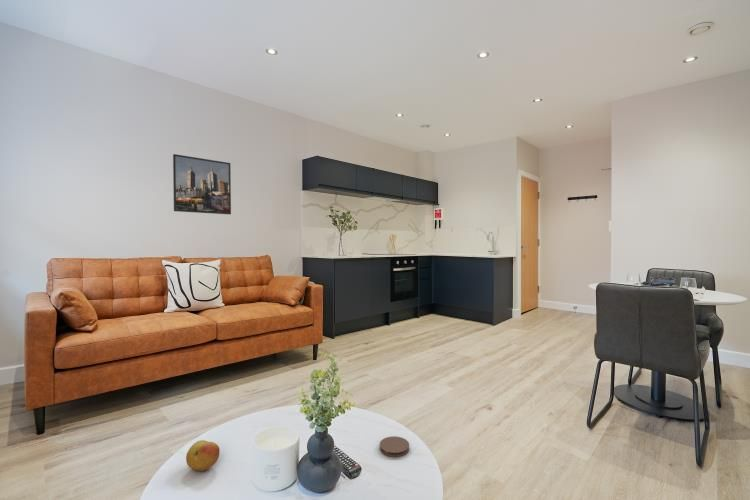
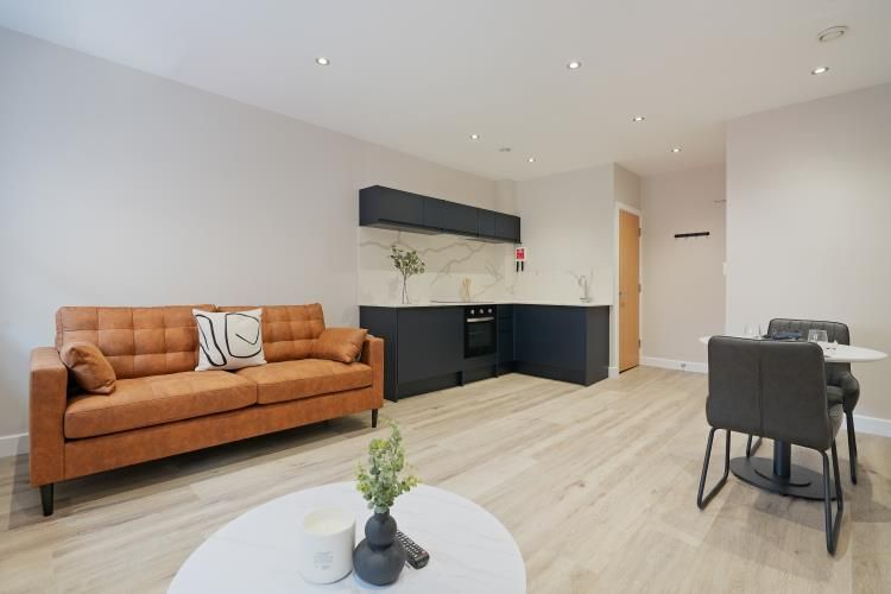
- coaster (394, 446)
- fruit (203, 455)
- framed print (203, 185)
